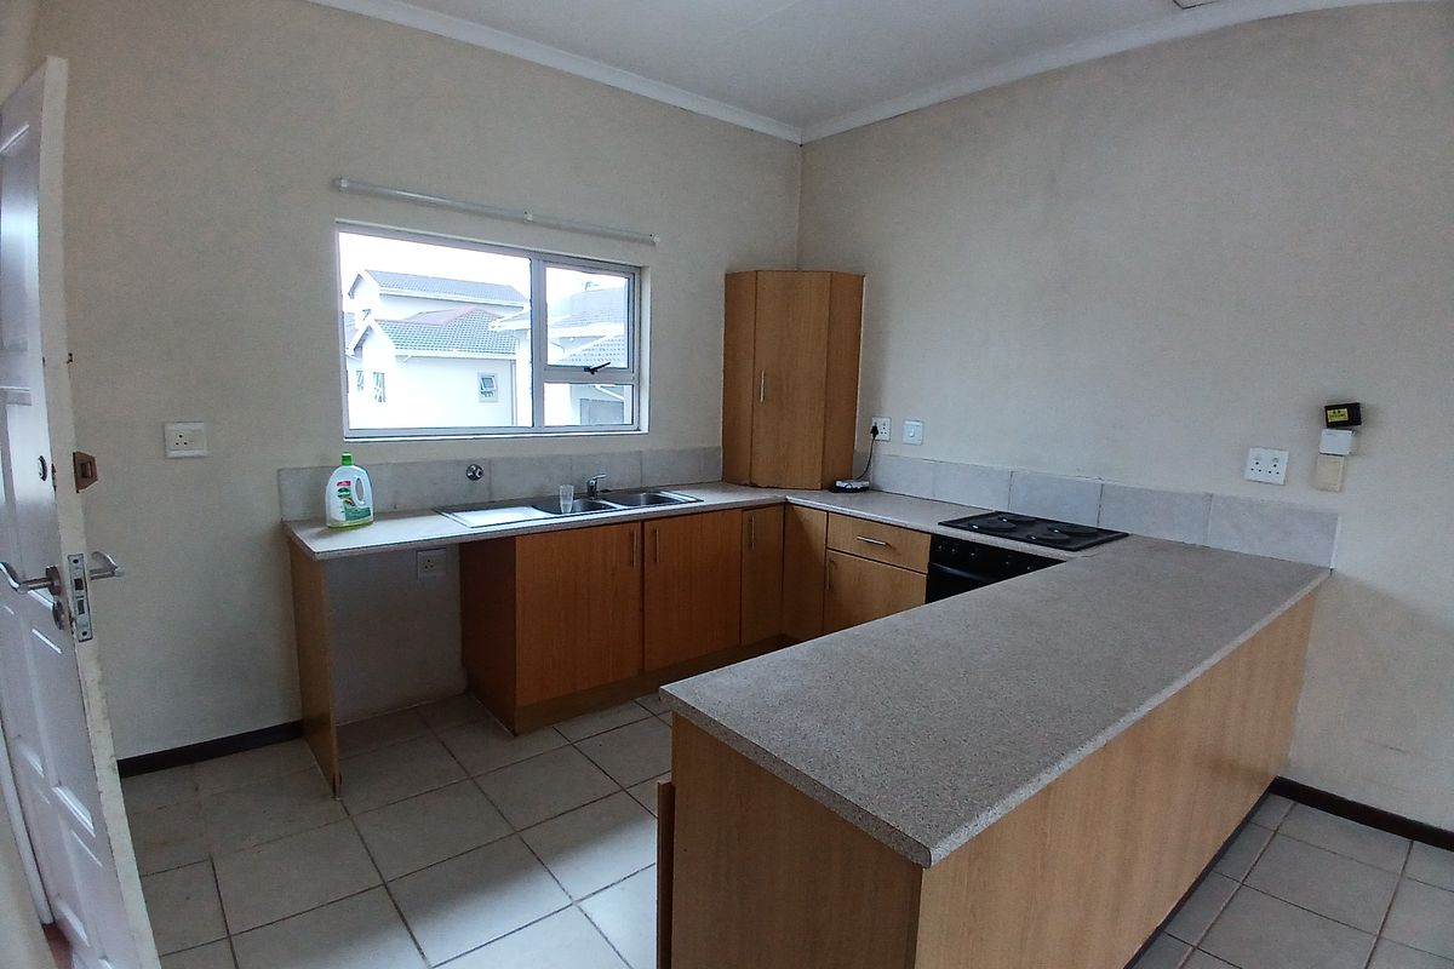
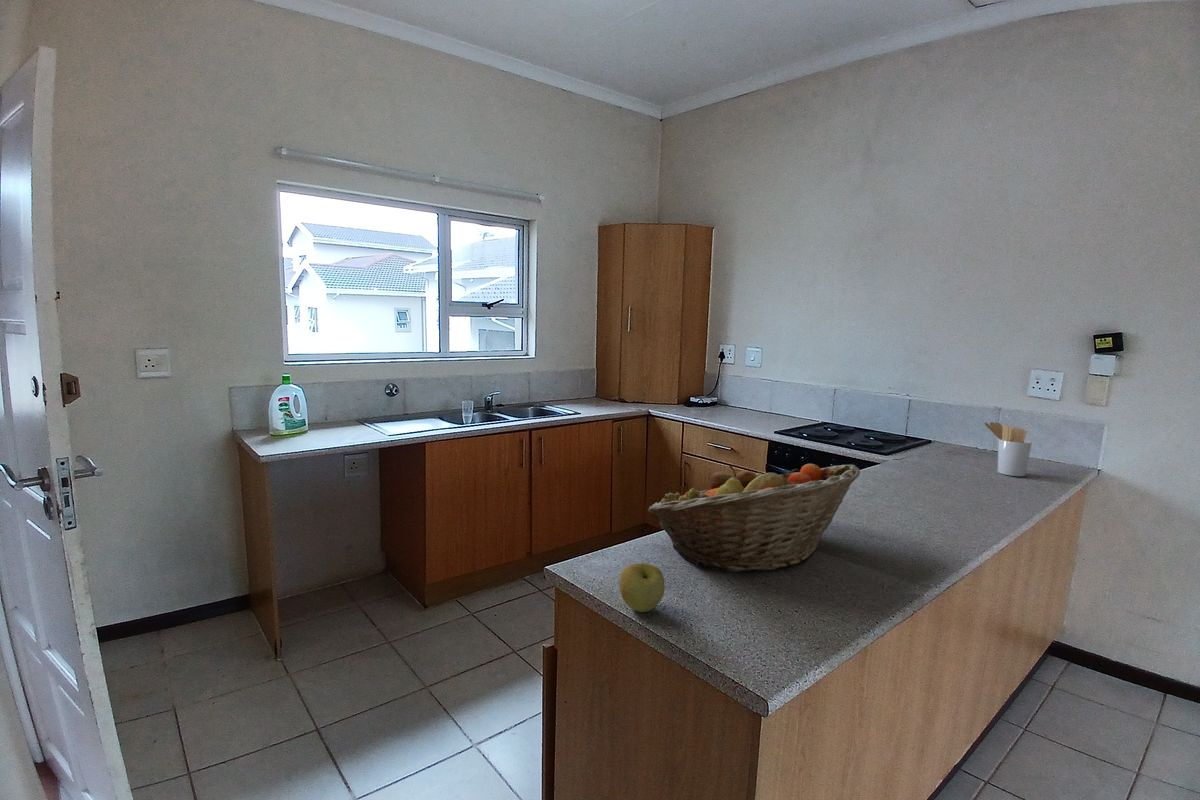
+ fruit basket (754, 504)
+ utensil holder (1006, 447)
+ apple (642, 587)
